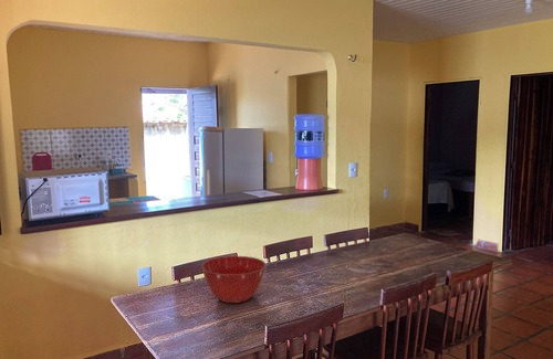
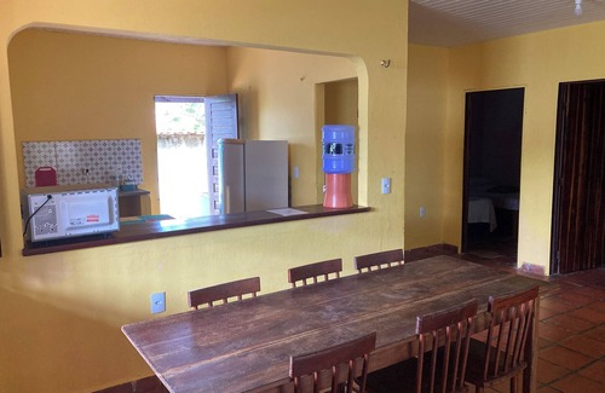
- mixing bowl (234, 281)
